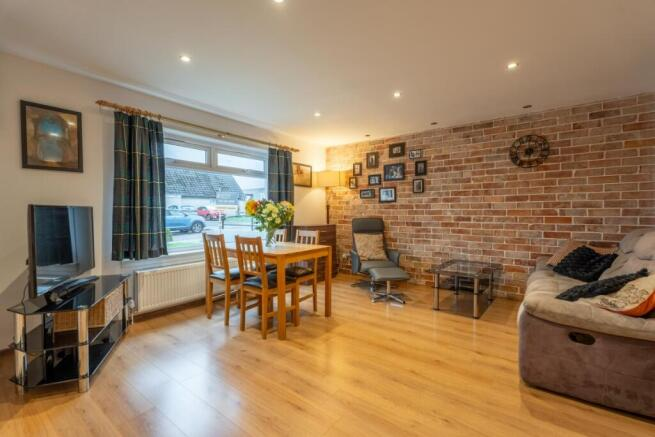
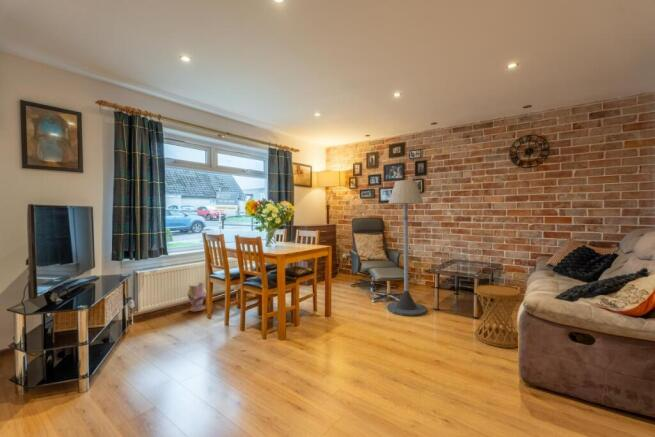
+ vase (197, 296)
+ side table (498, 313)
+ floor lamp (405, 245)
